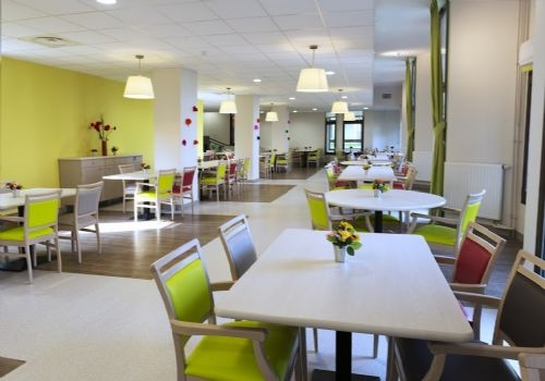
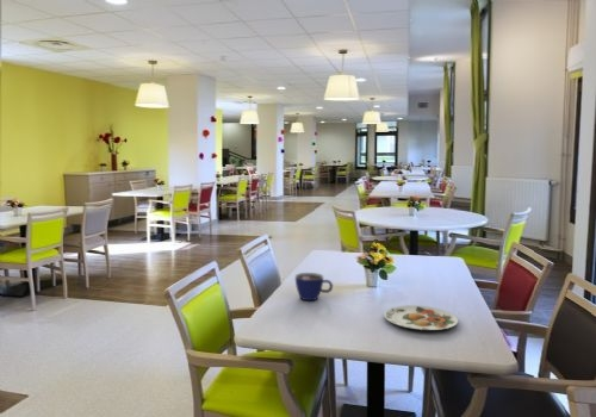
+ plate (420, 317)
+ cup (313, 286)
